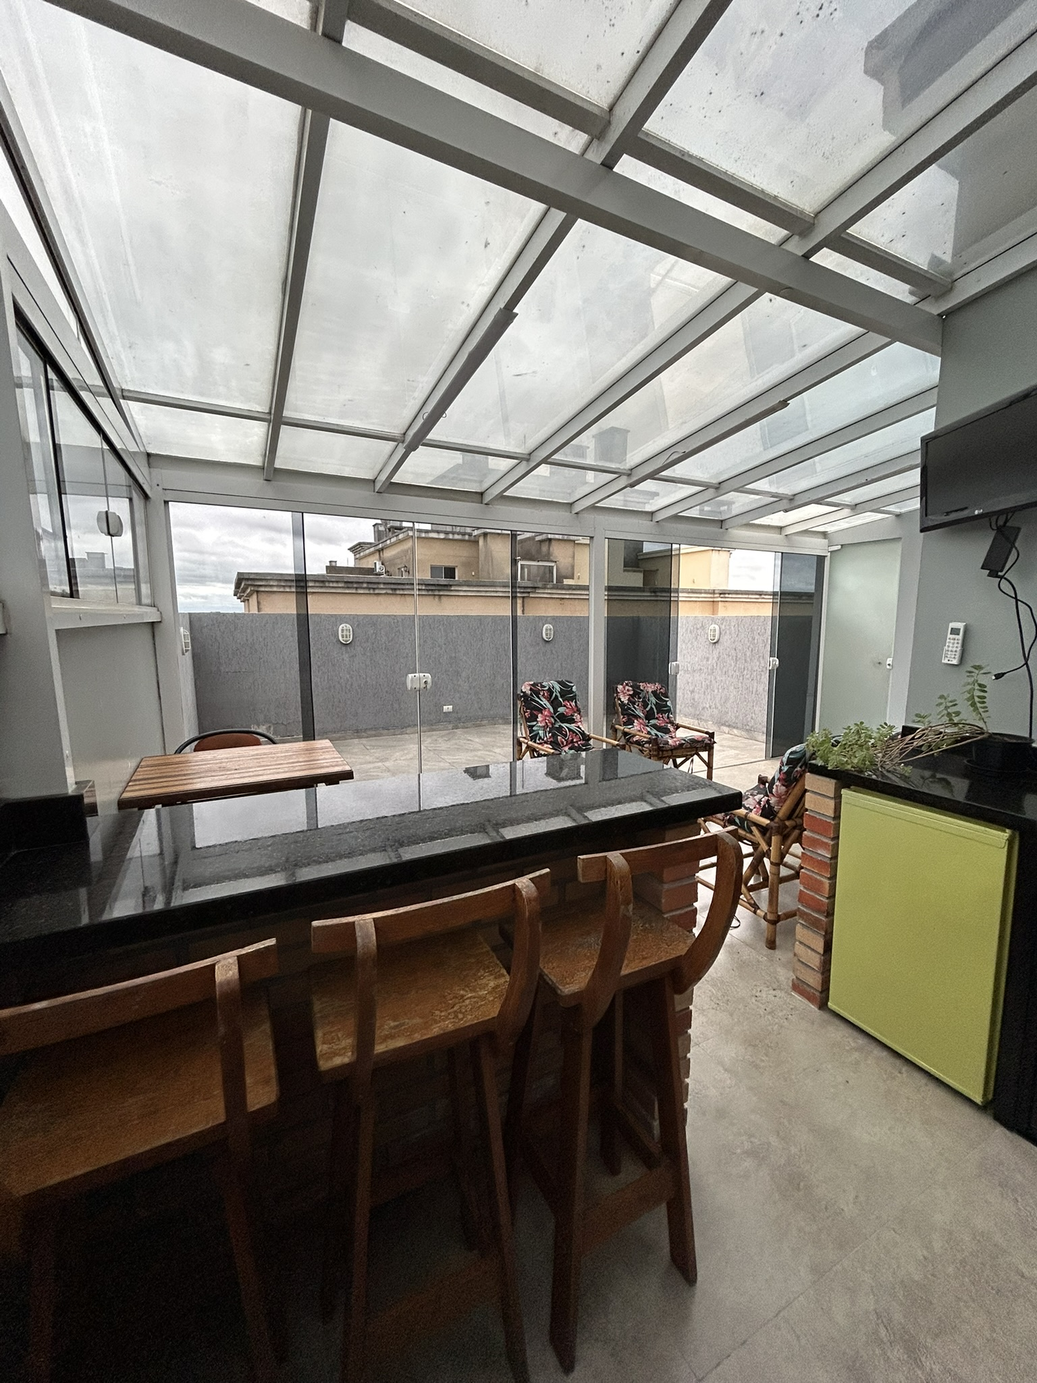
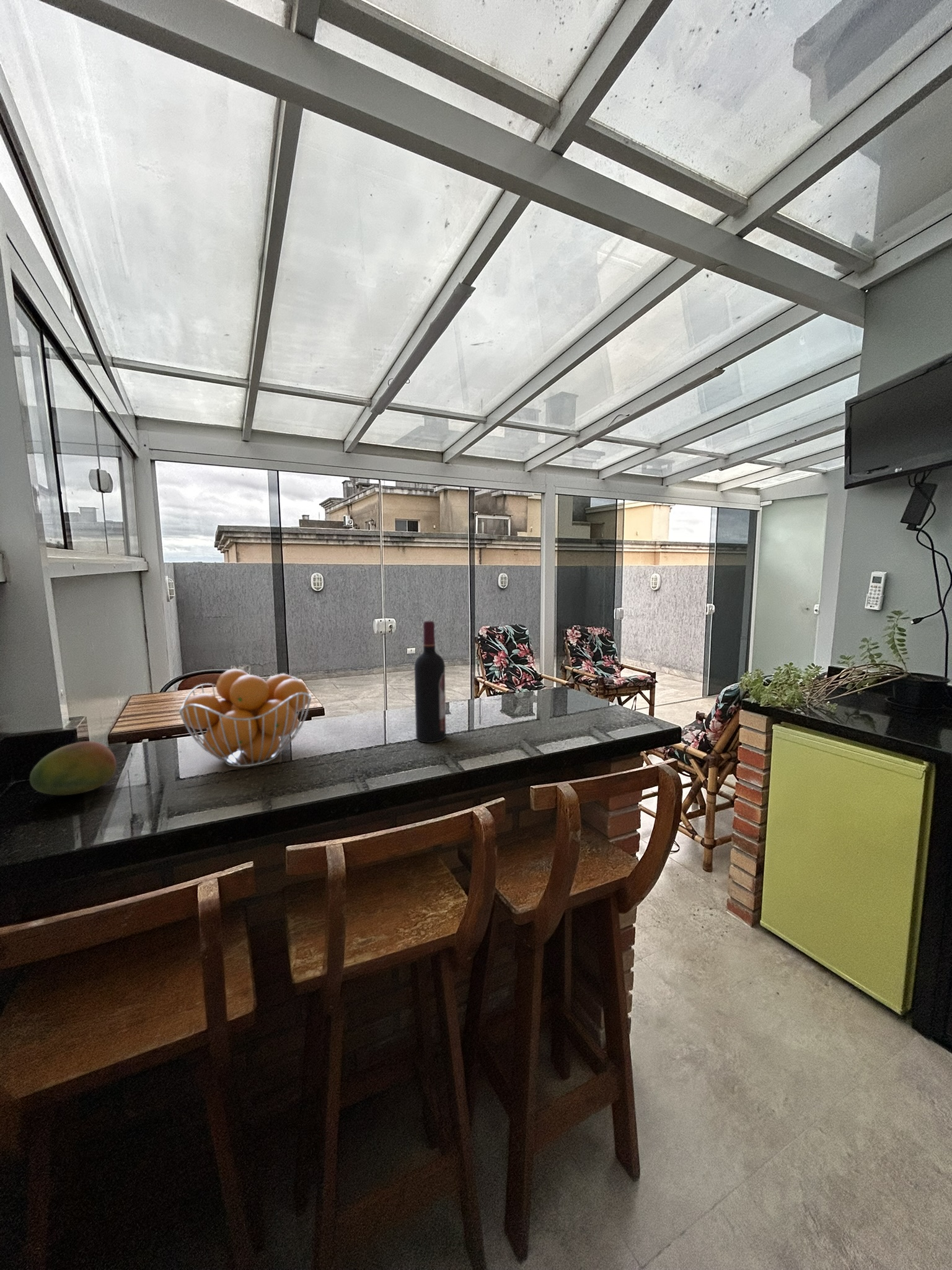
+ fruit basket (249, 715)
+ wine bottle (430, 680)
+ fruit (74, 769)
